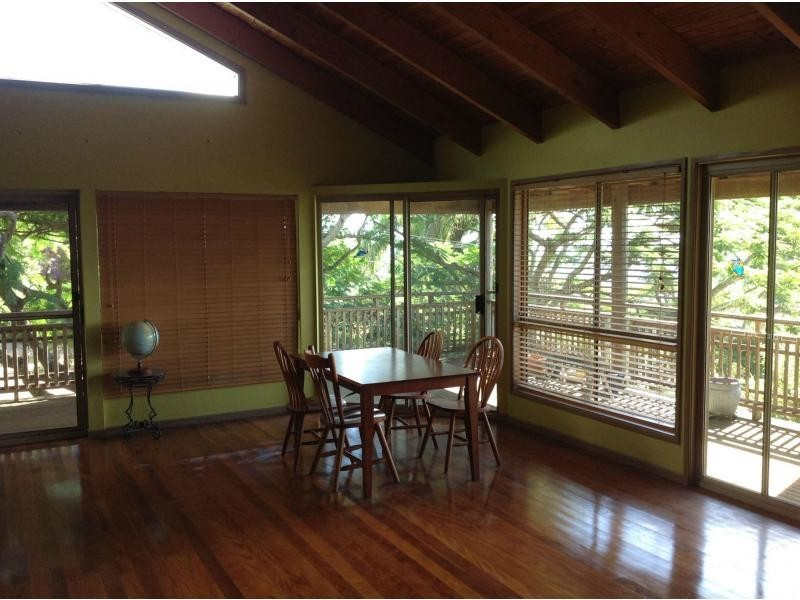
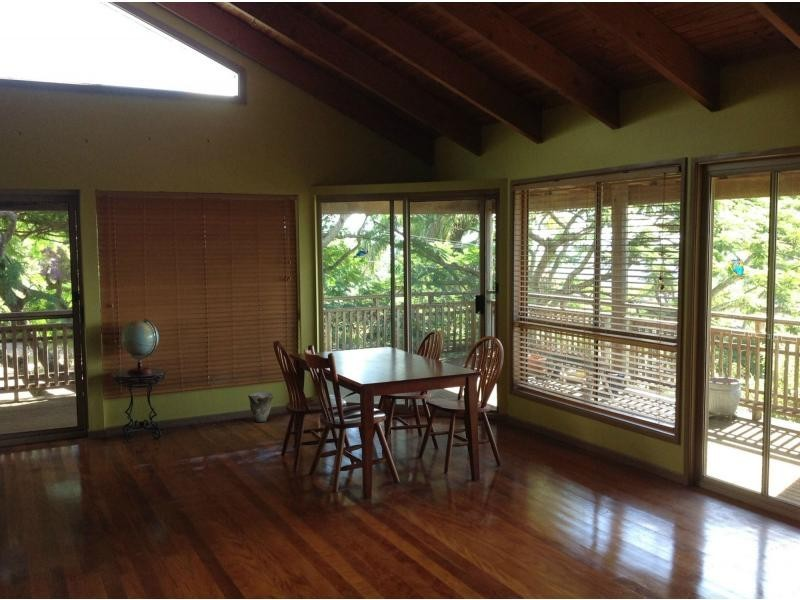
+ vase (261, 406)
